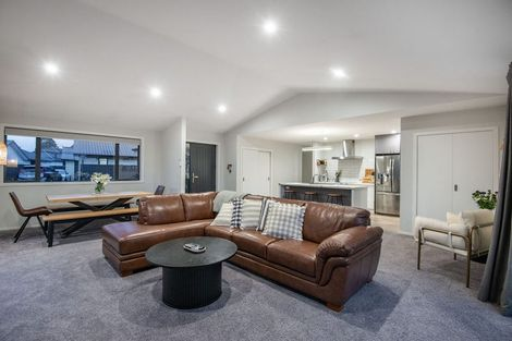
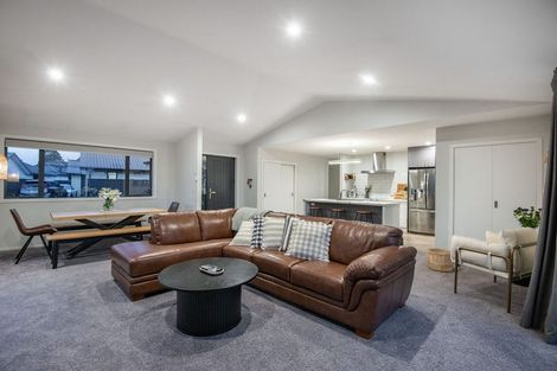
+ wooden bucket (440, 260)
